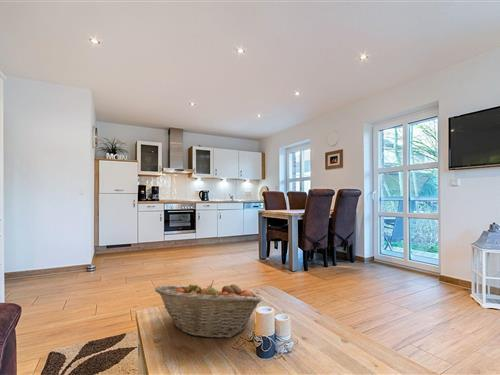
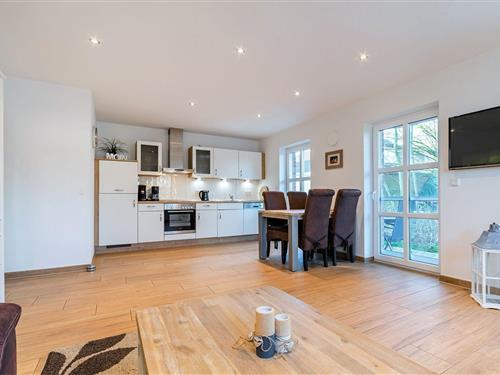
- fruit basket (208, 301)
